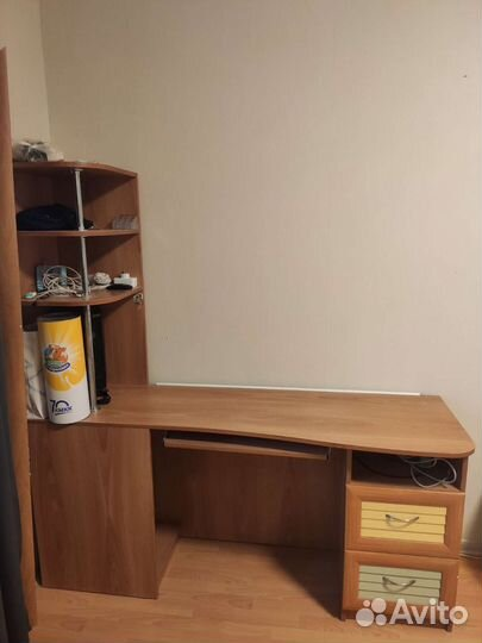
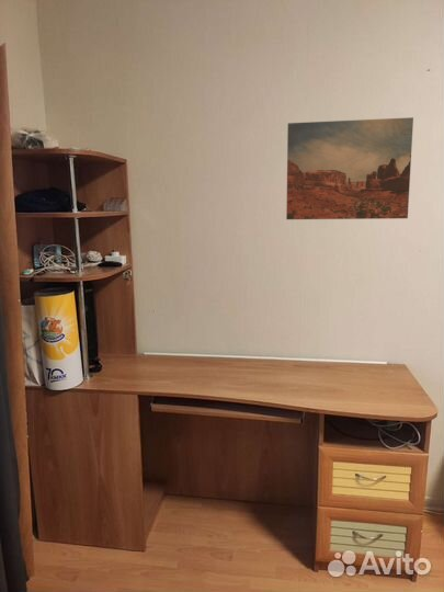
+ wall art (346, 170)
